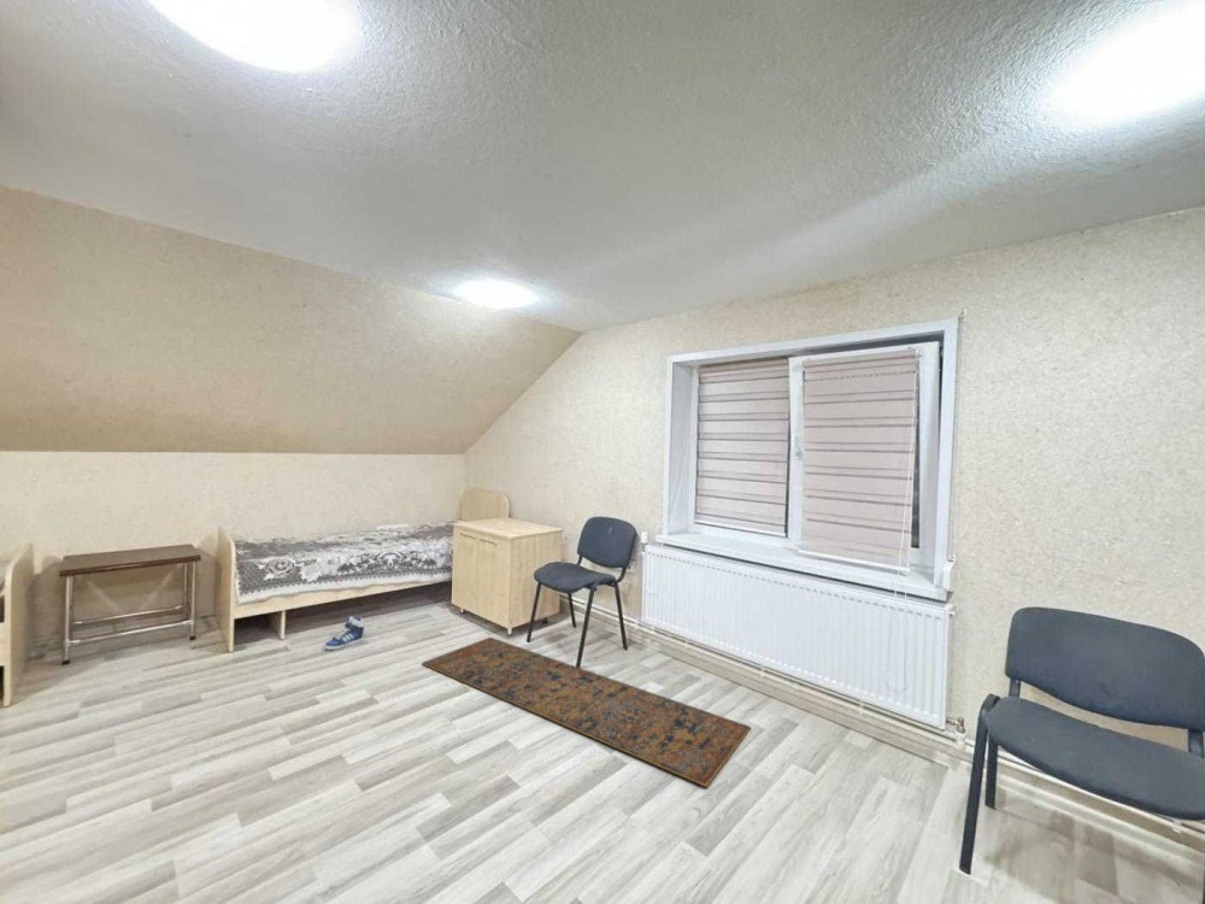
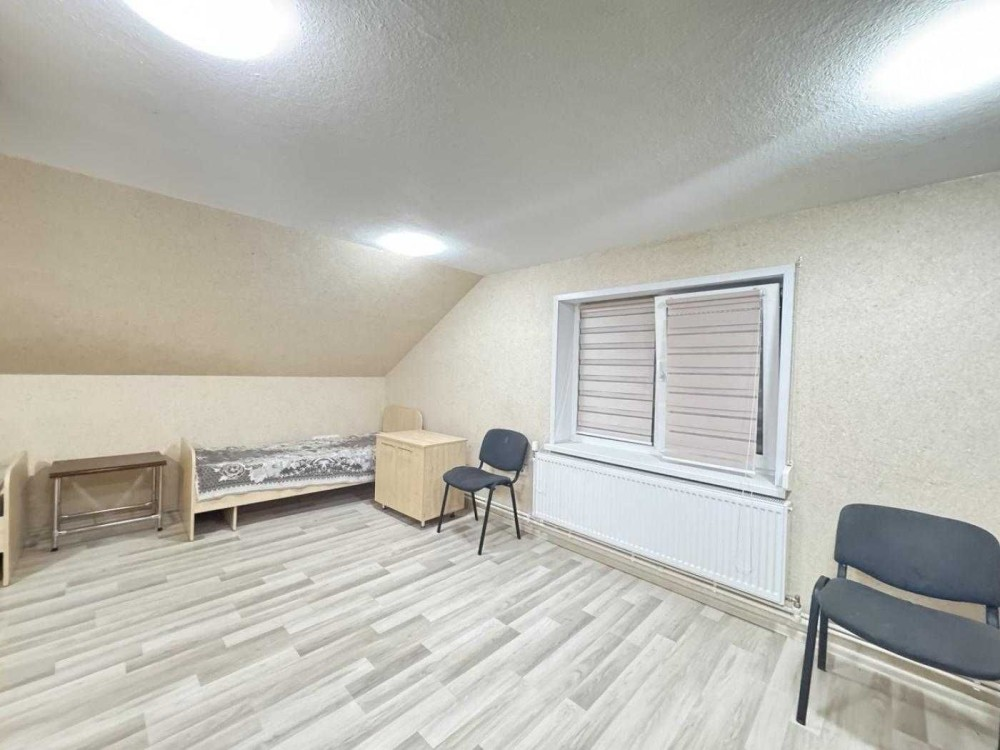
- rug (569, 692)
- sneaker (343, 630)
